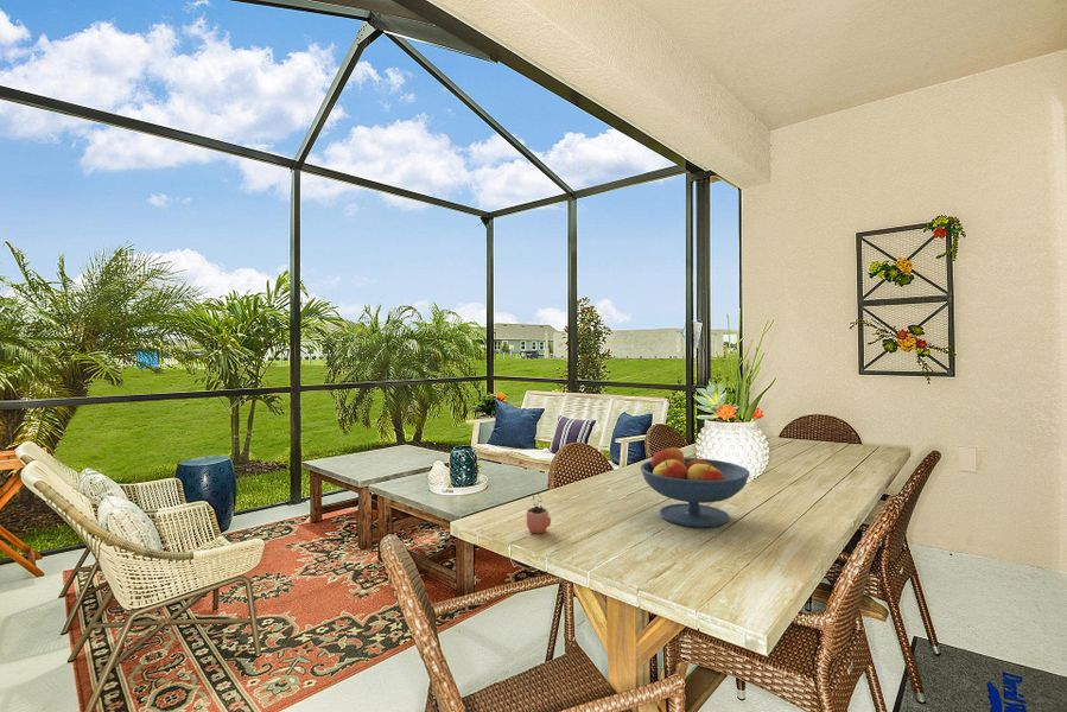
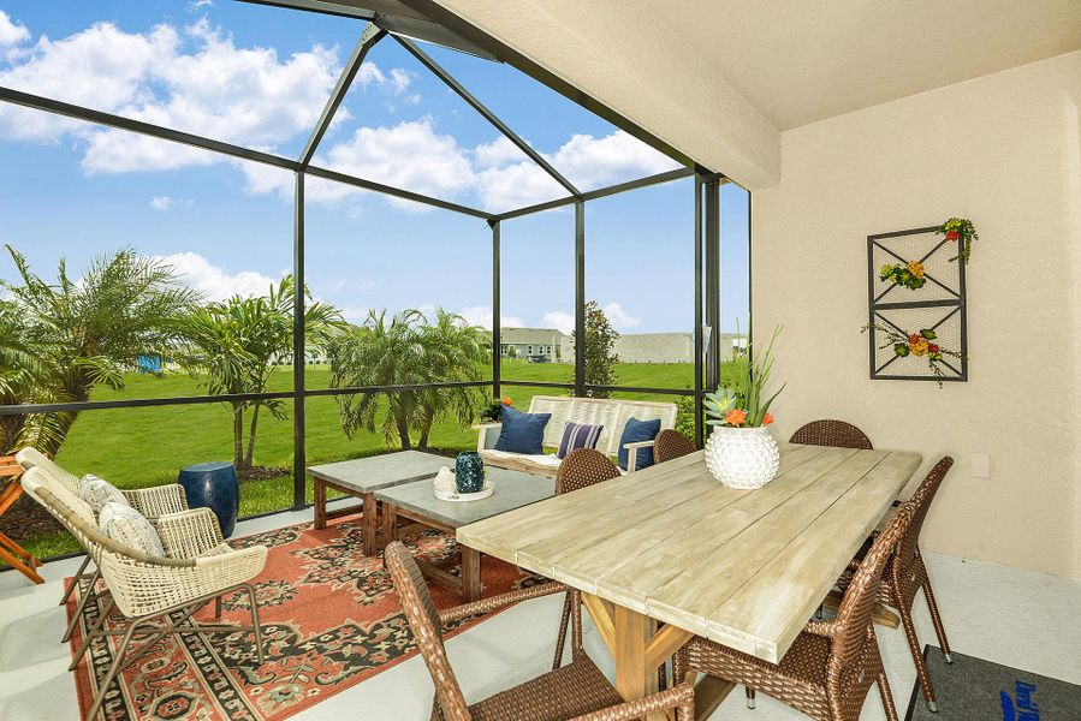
- cocoa (539, 511)
- fruit bowl (693, 483)
